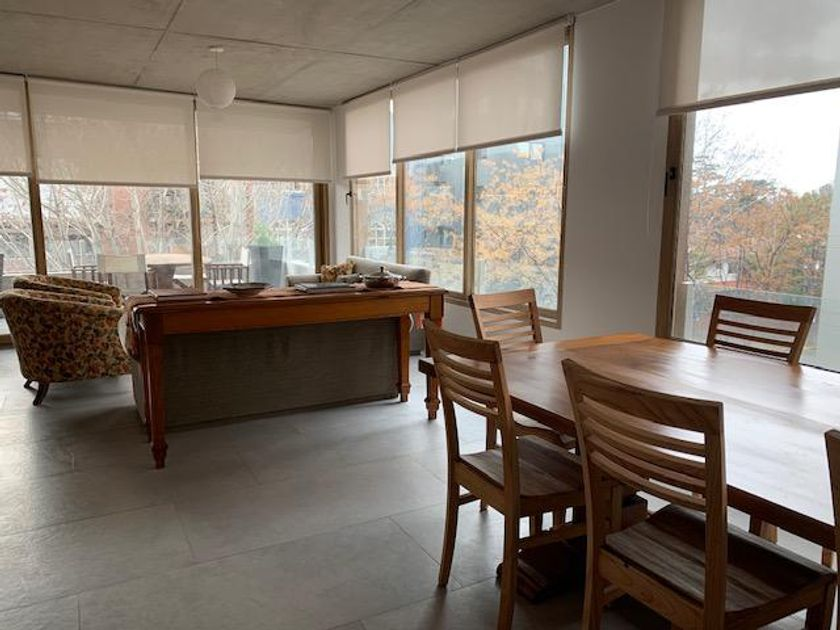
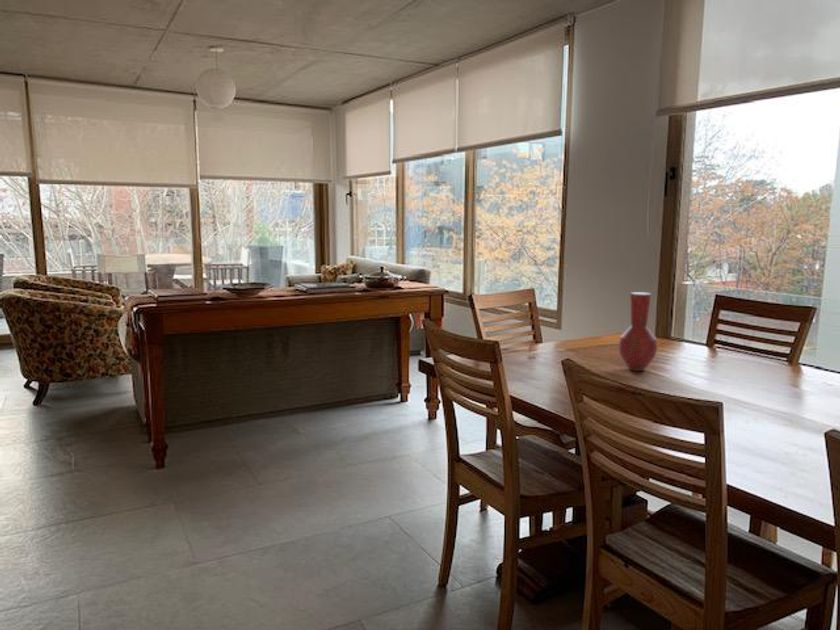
+ vase (638, 331)
